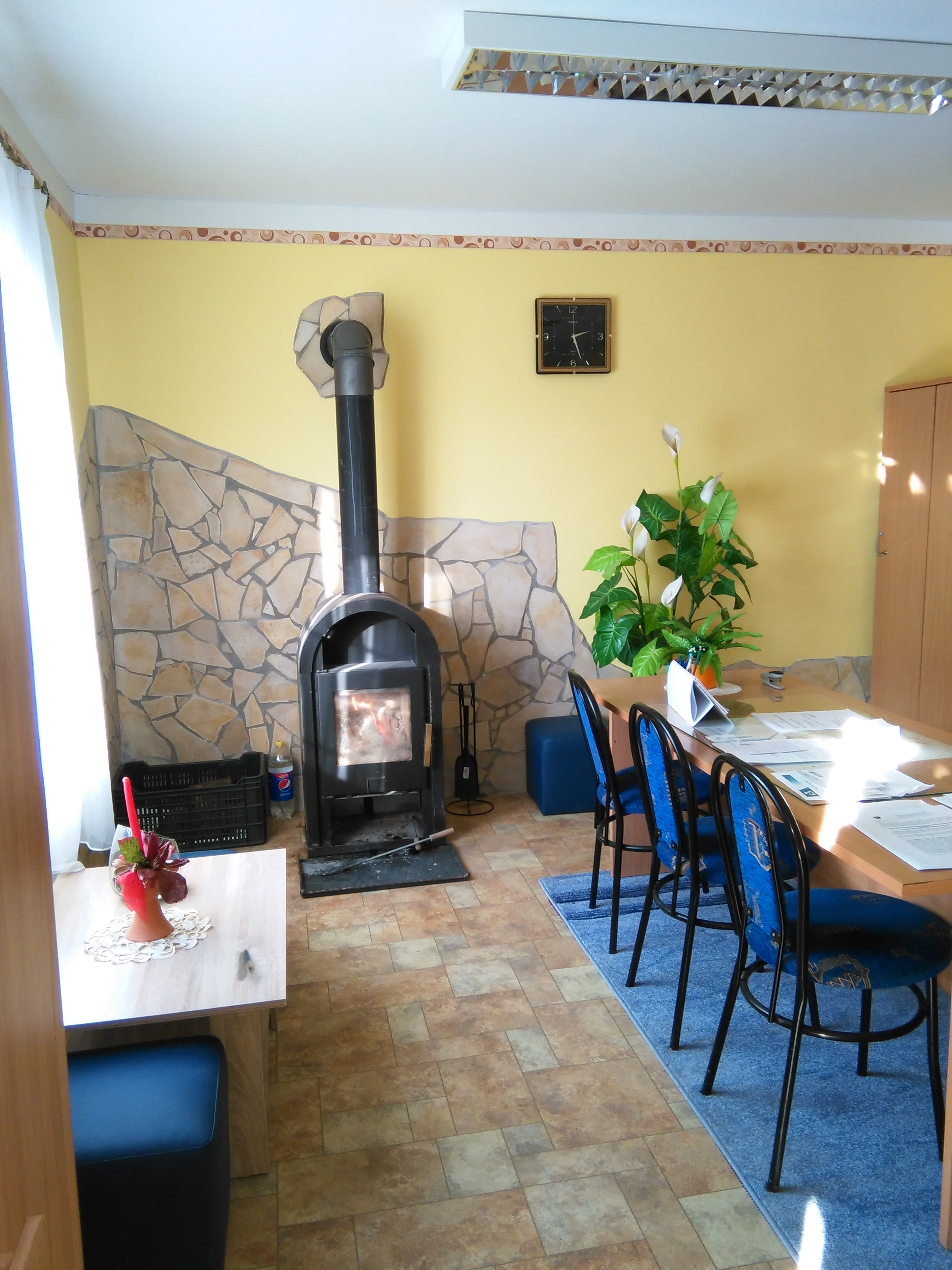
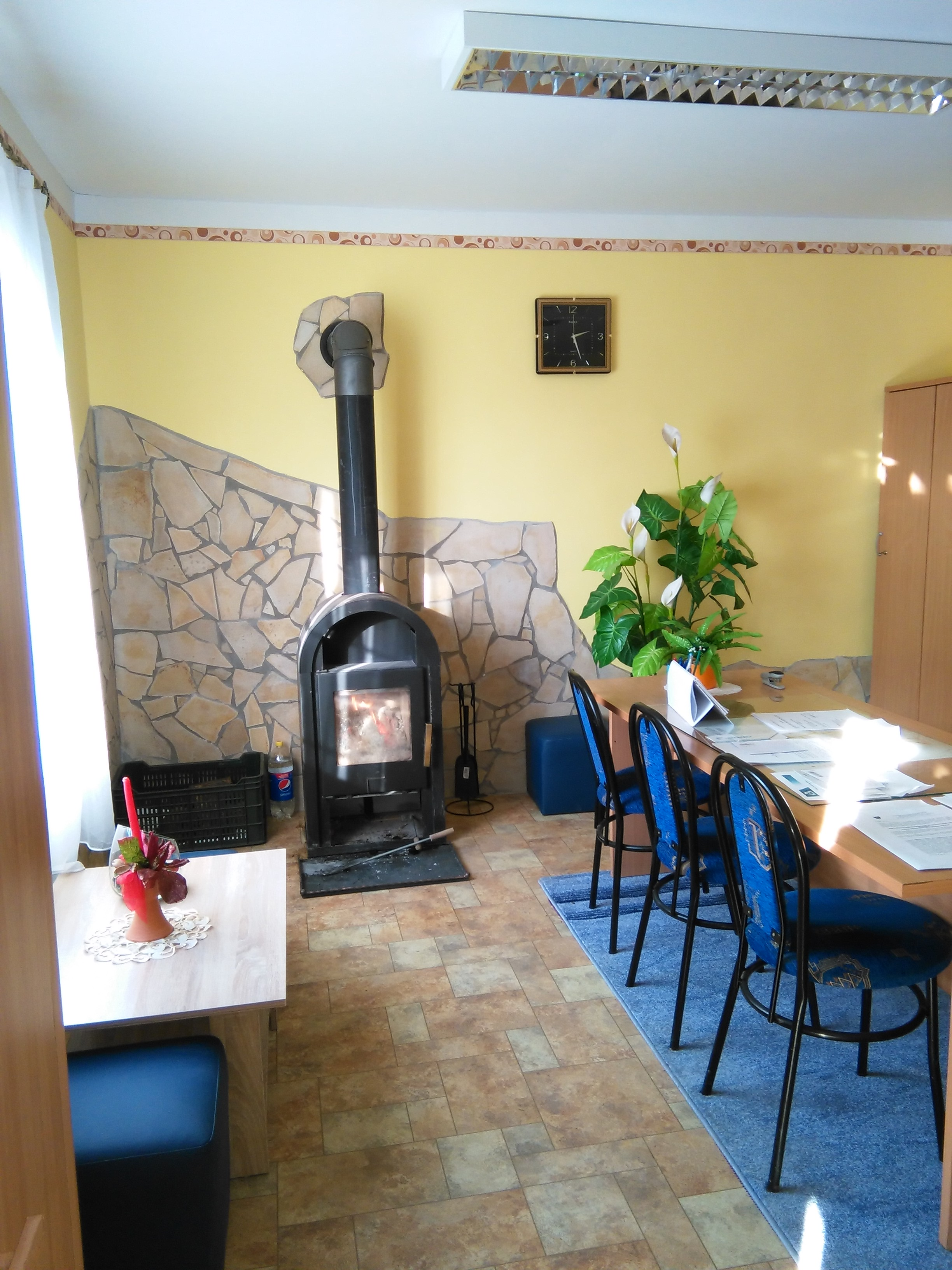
- pen (249, 960)
